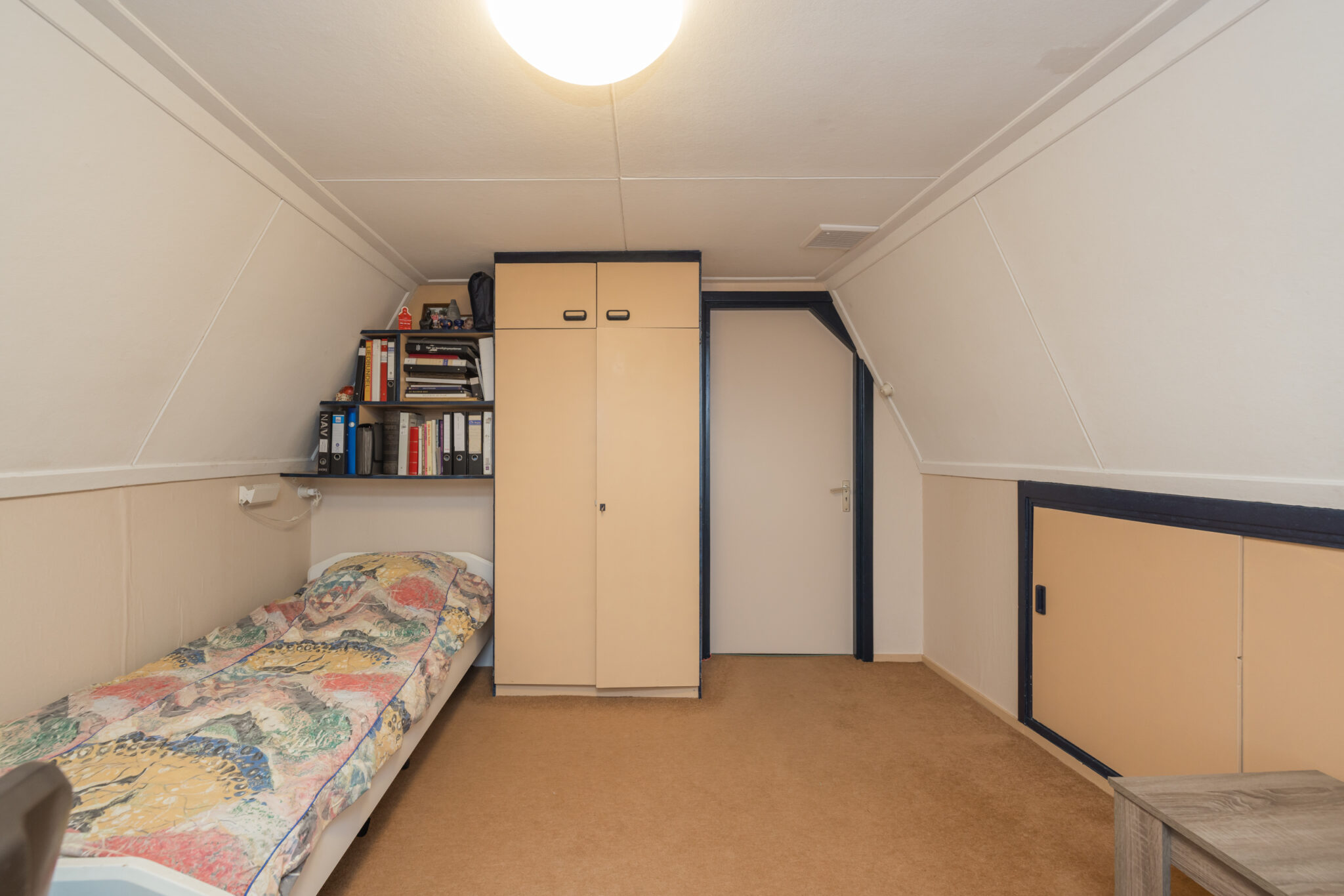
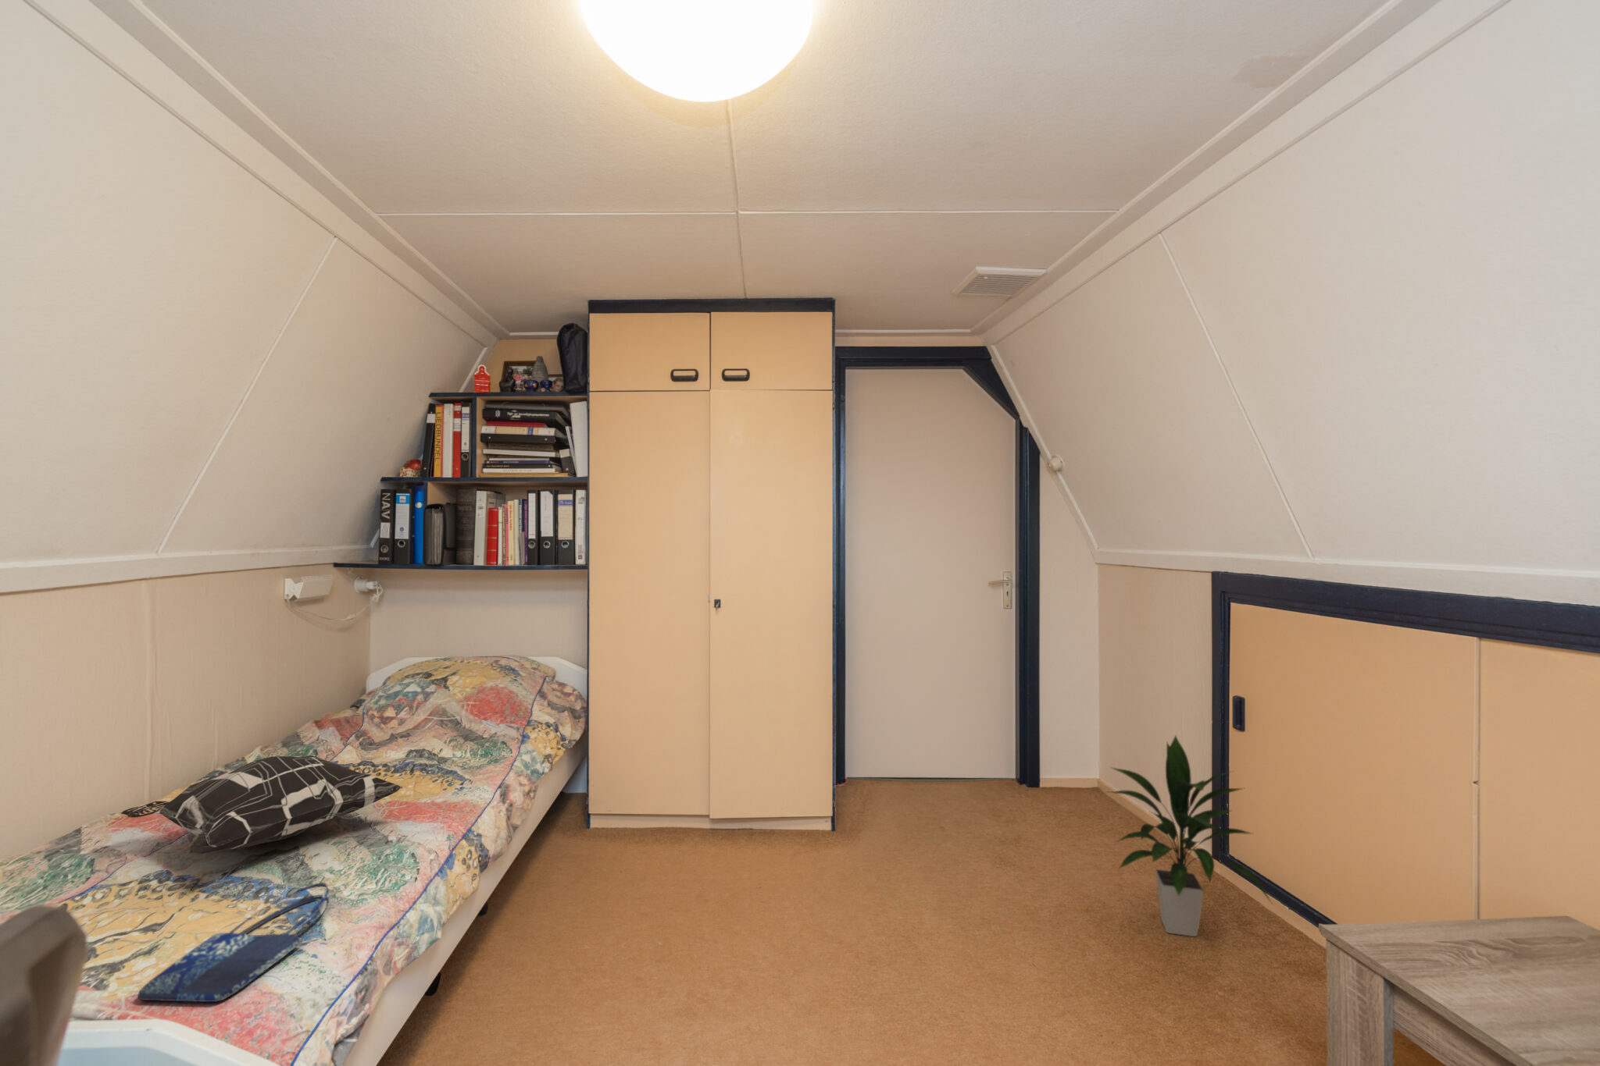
+ decorative pillow (267, 798)
+ shopping bag (258, 935)
+ indoor plant (1186, 838)
